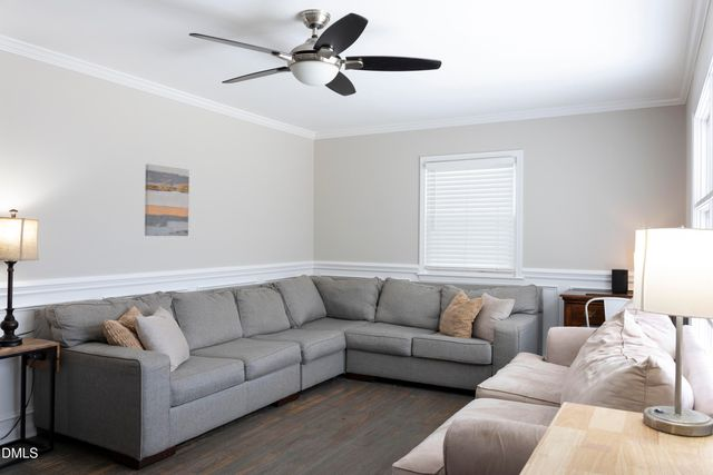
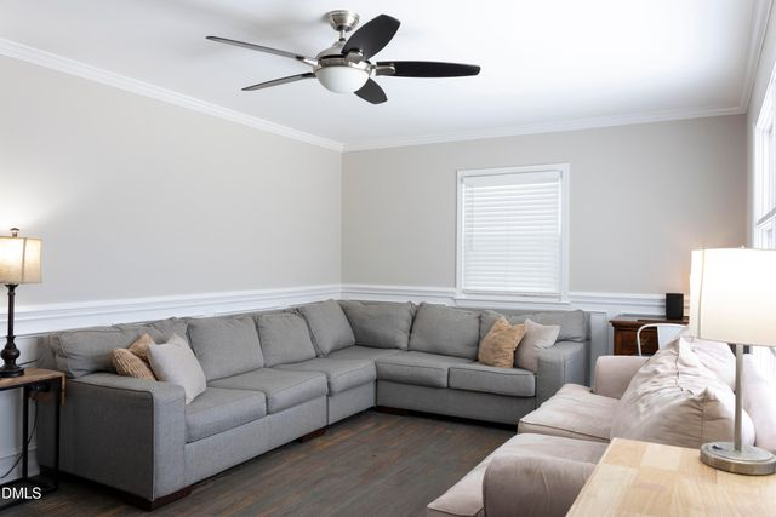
- wall art (167, 201)
